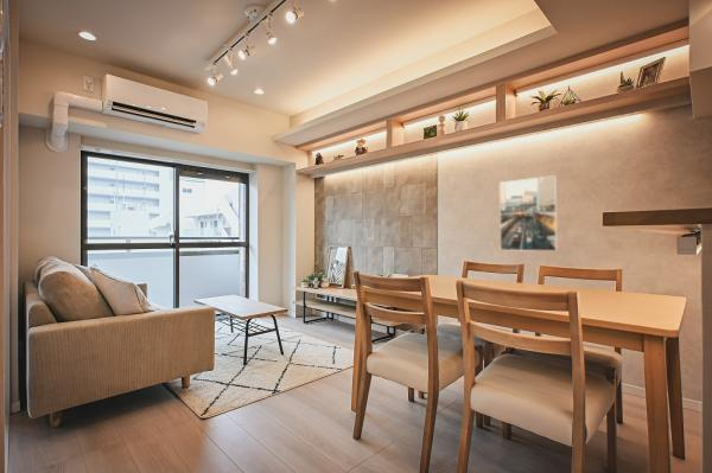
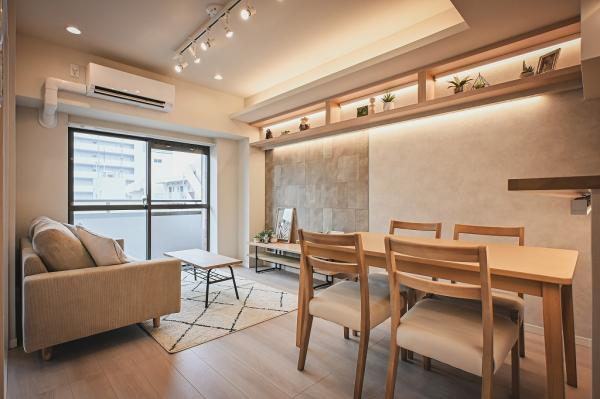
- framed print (527, 215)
